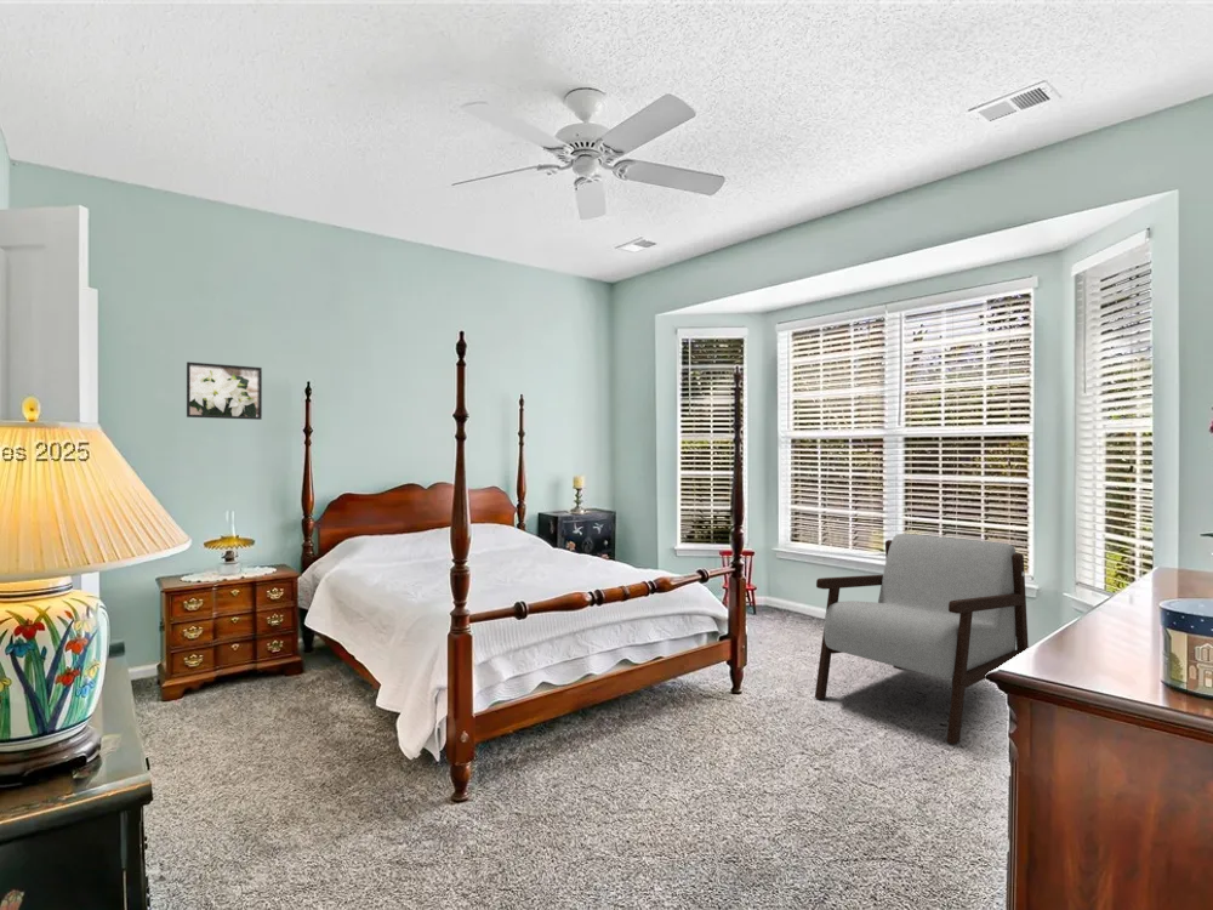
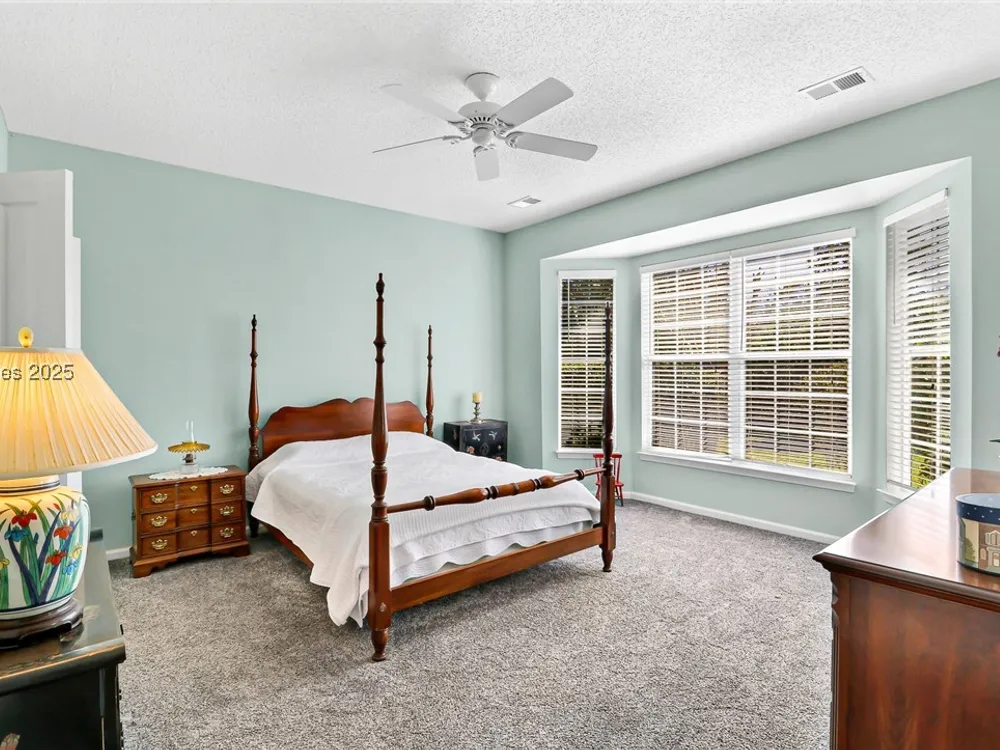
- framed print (224, 391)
- armchair (921, 621)
